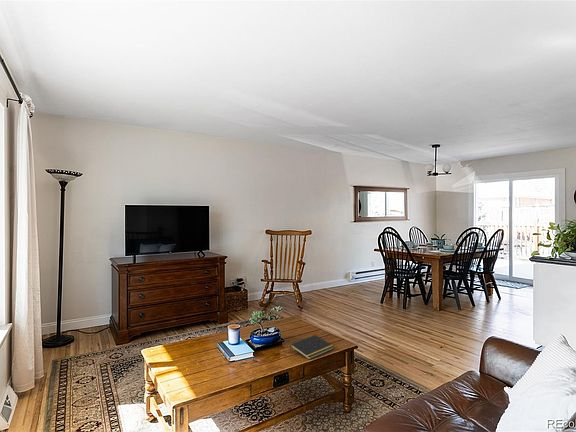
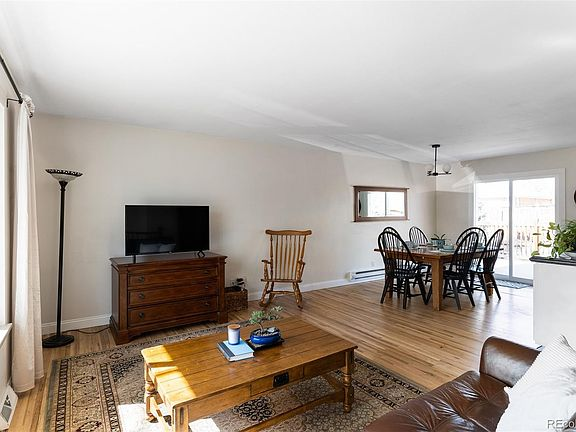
- notepad (312, 346)
